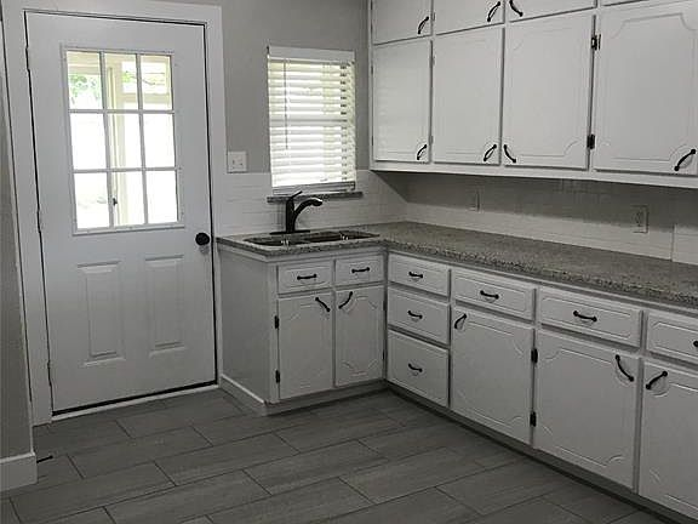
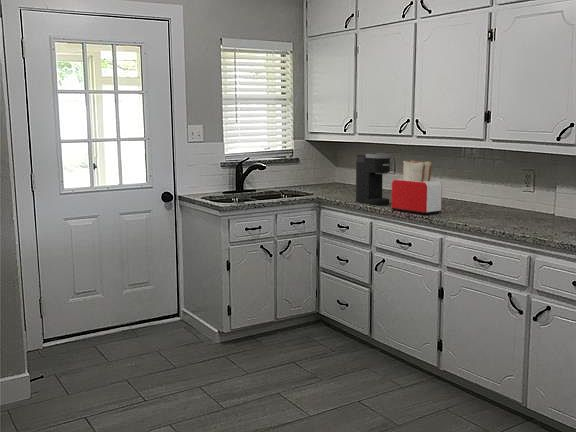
+ coffee maker (372, 178)
+ toaster (415, 186)
